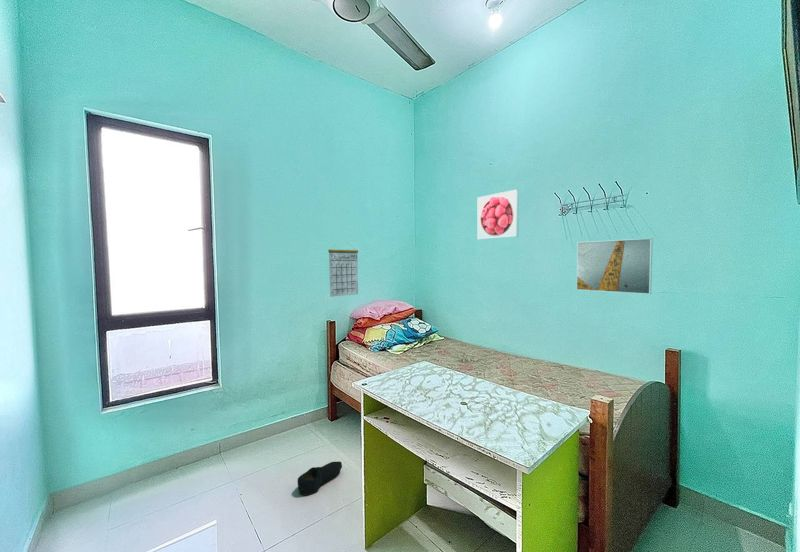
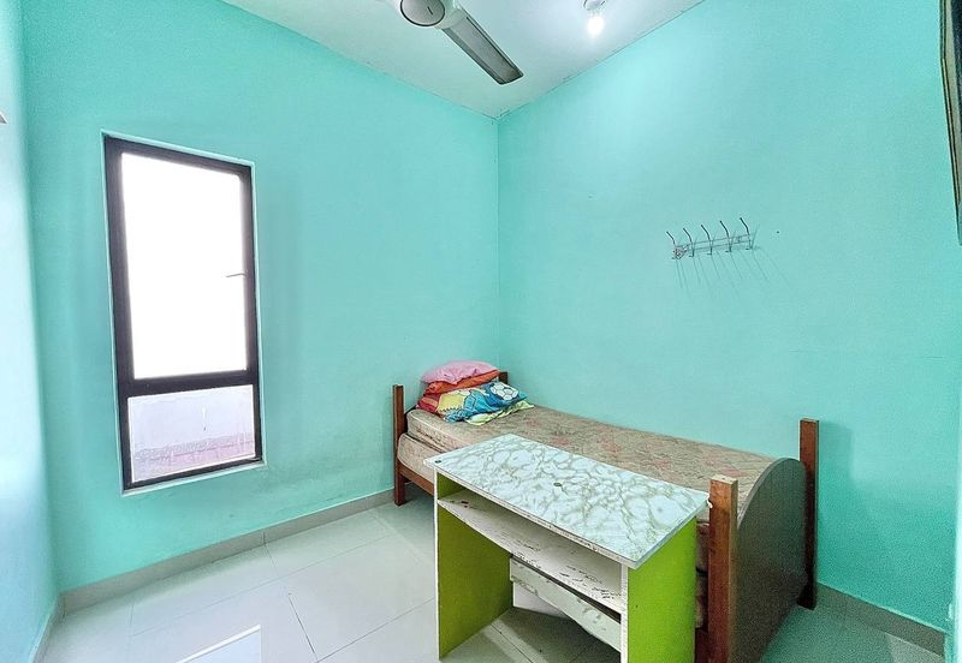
- shoe (321, 473)
- calendar (344, 267)
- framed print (611, 266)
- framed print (496, 216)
